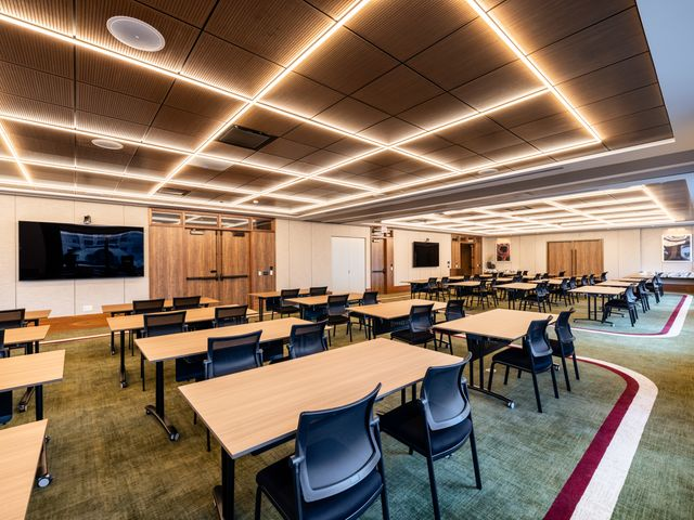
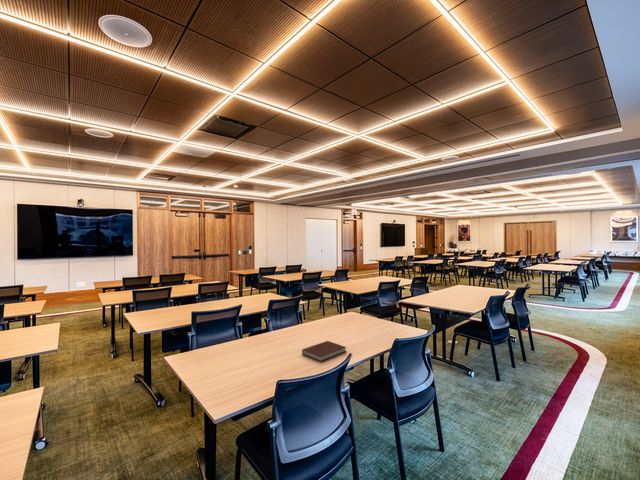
+ notebook (324, 350)
